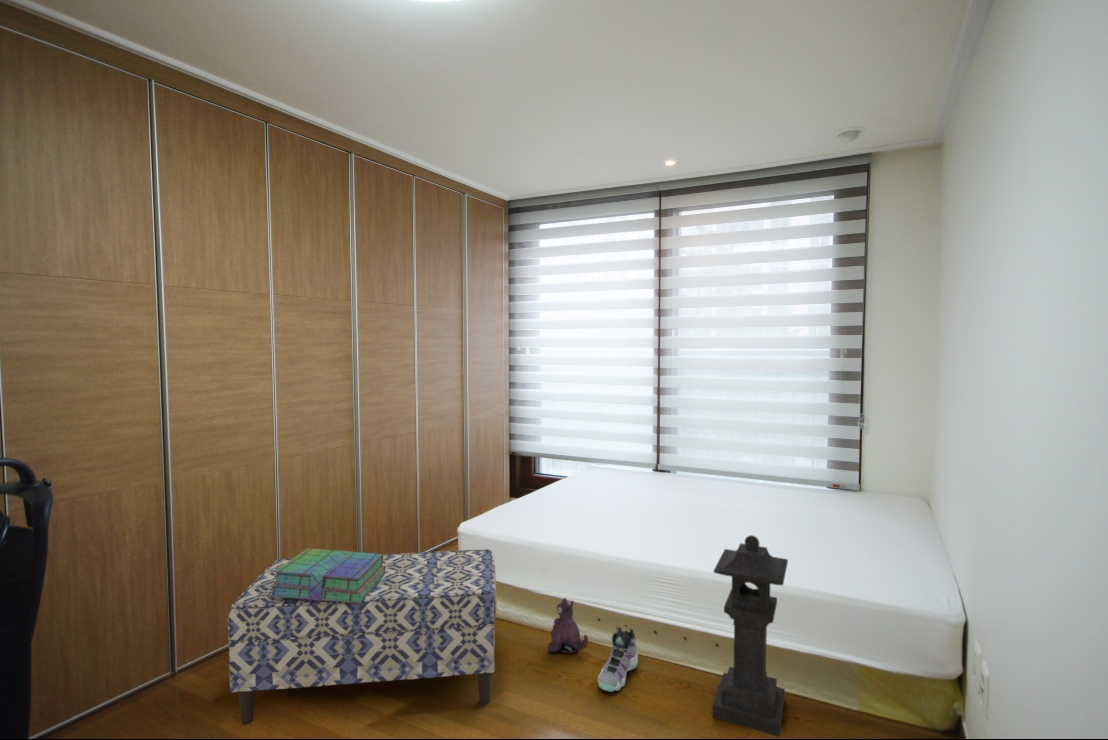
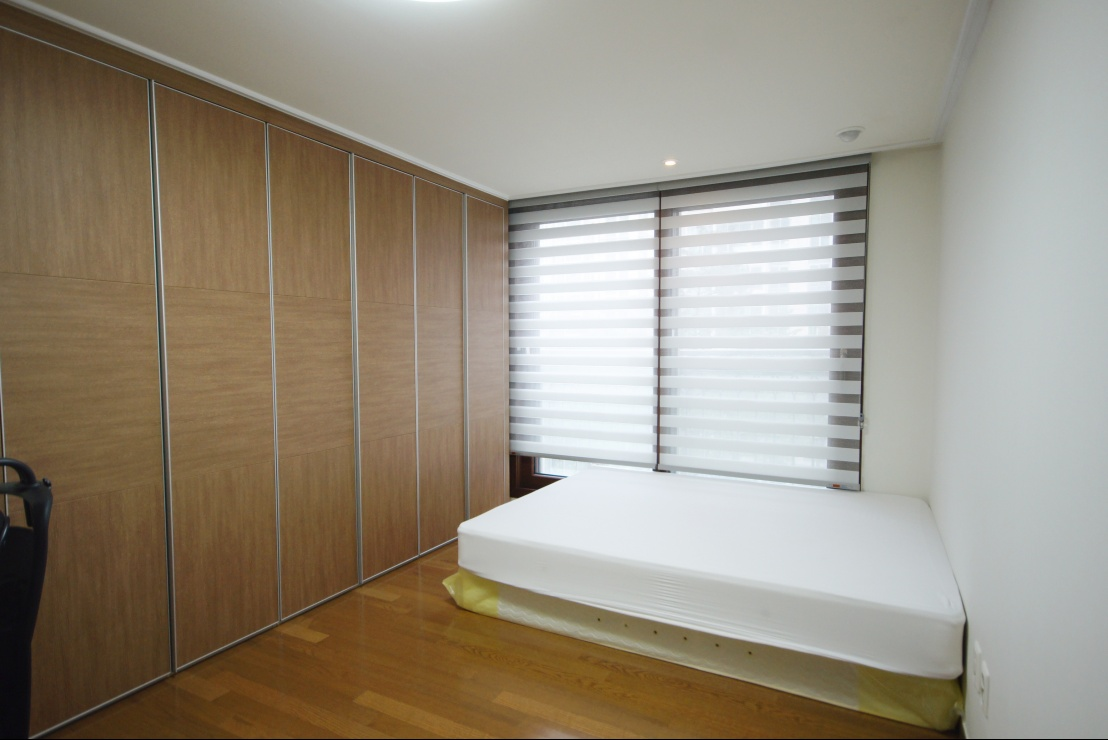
- sneaker (617, 652)
- stack of books (330, 575)
- stone lantern (750, 622)
- bench (377, 628)
- plush toy (571, 623)
